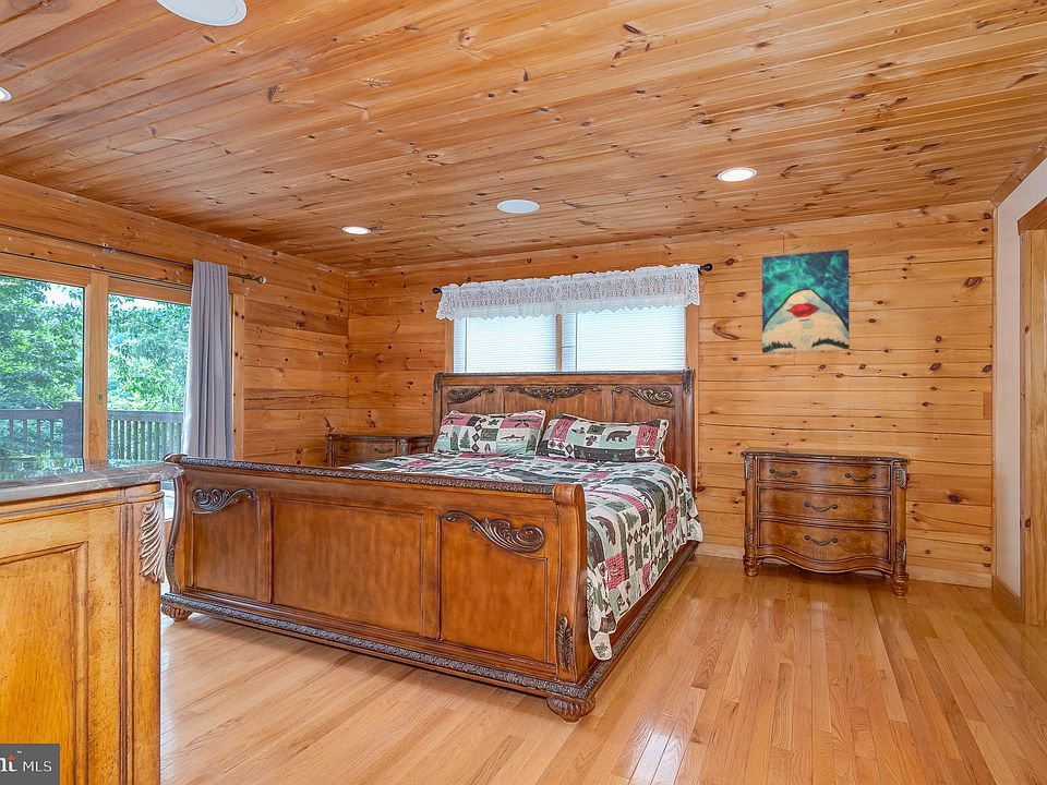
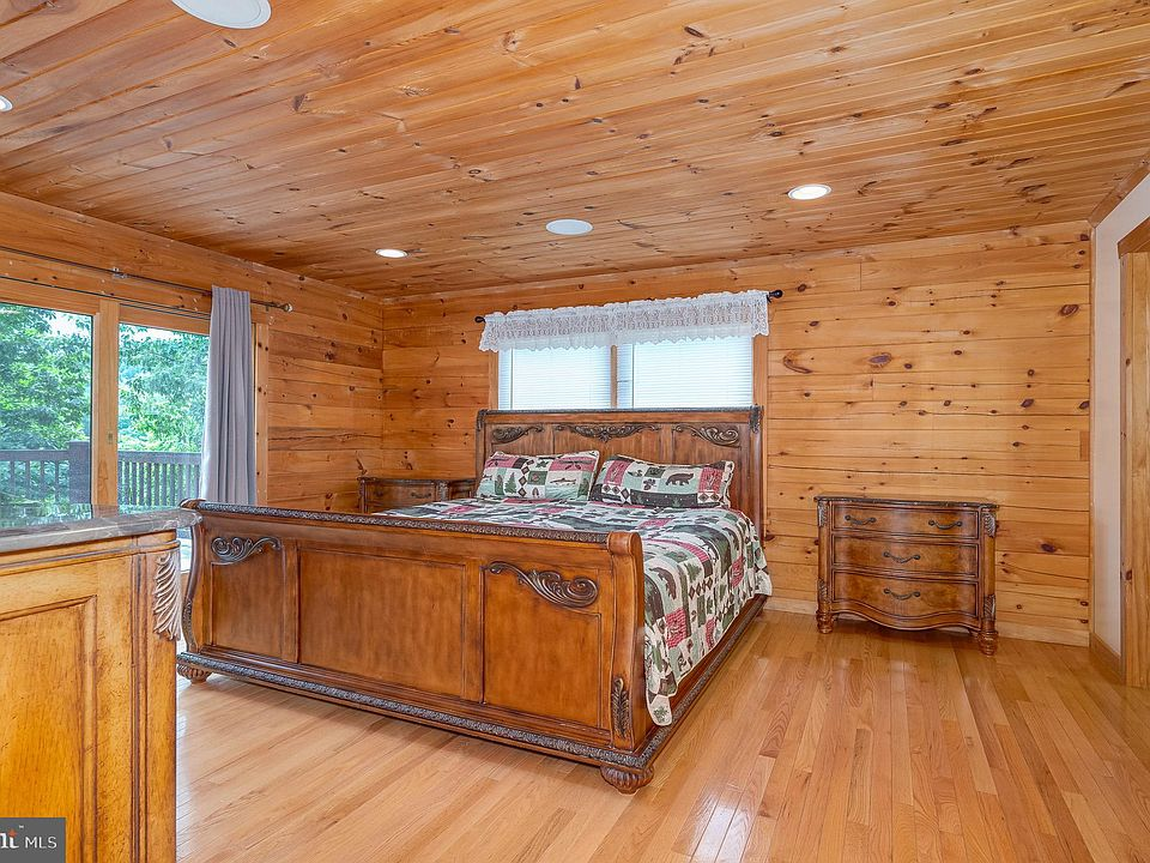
- wall art (804, 302)
